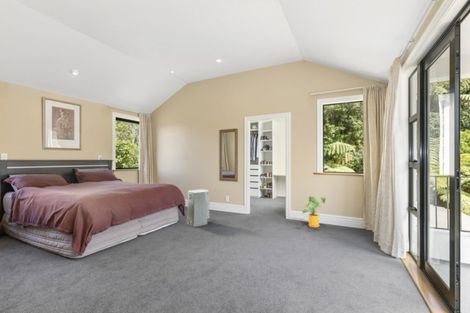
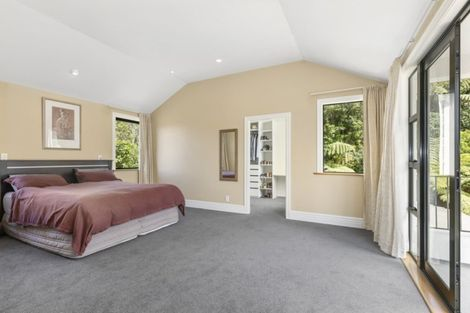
- house plant (313, 211)
- air purifier (198, 207)
